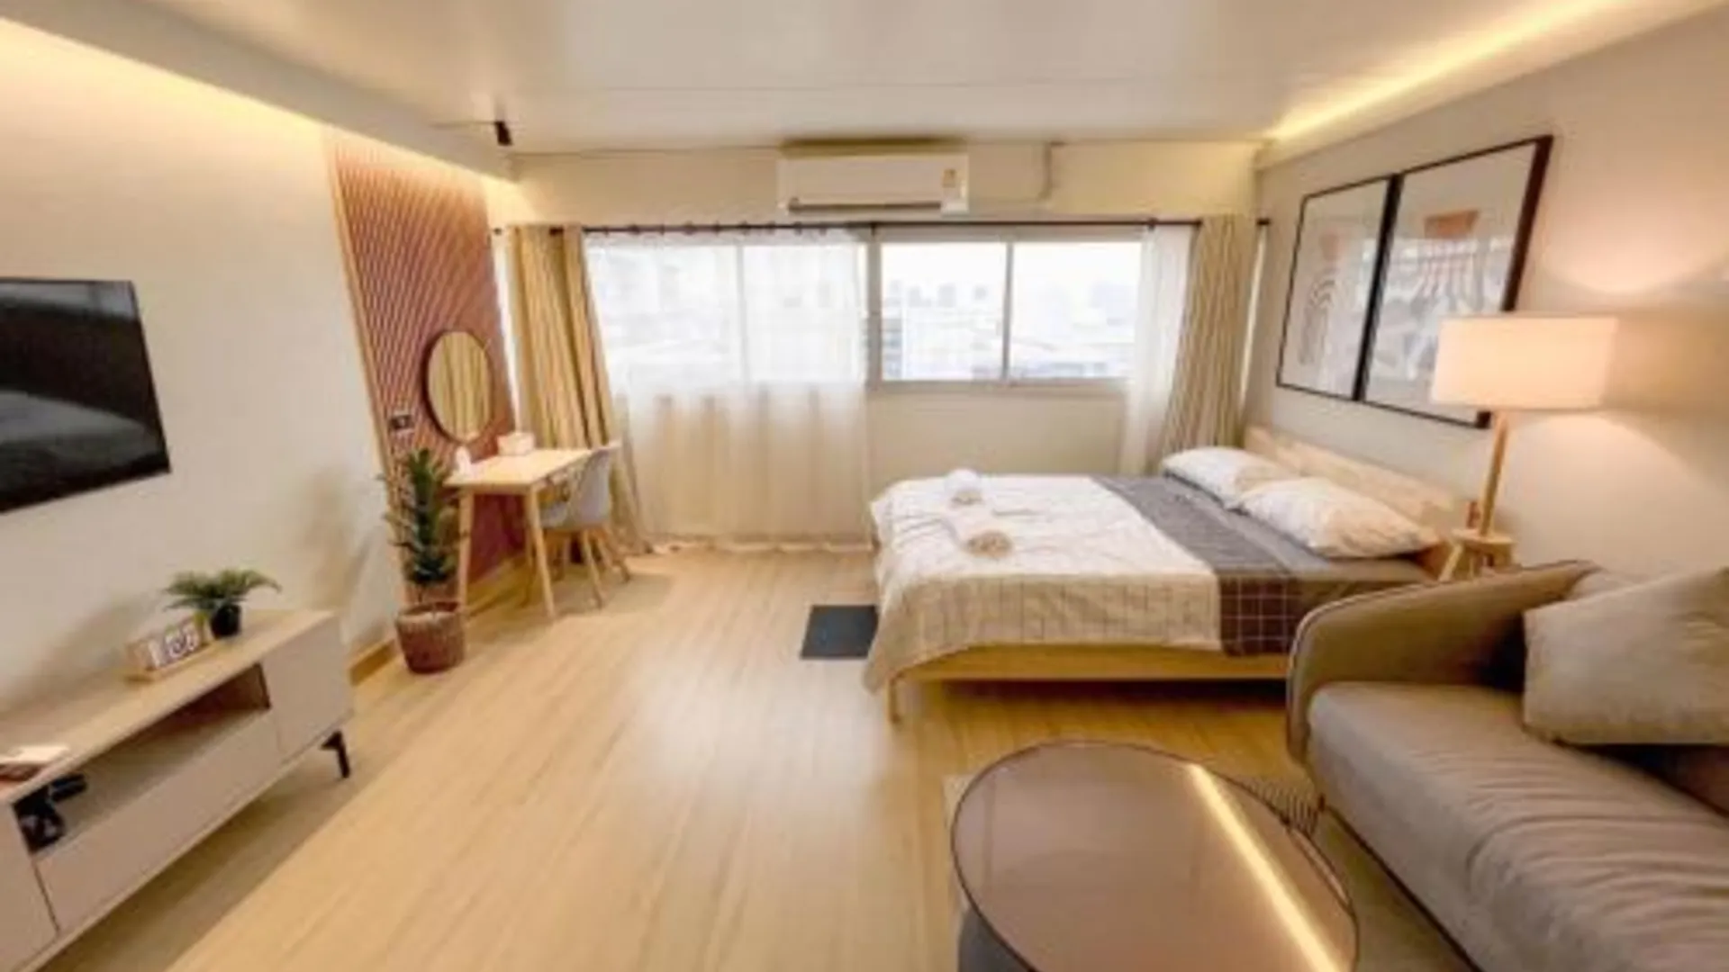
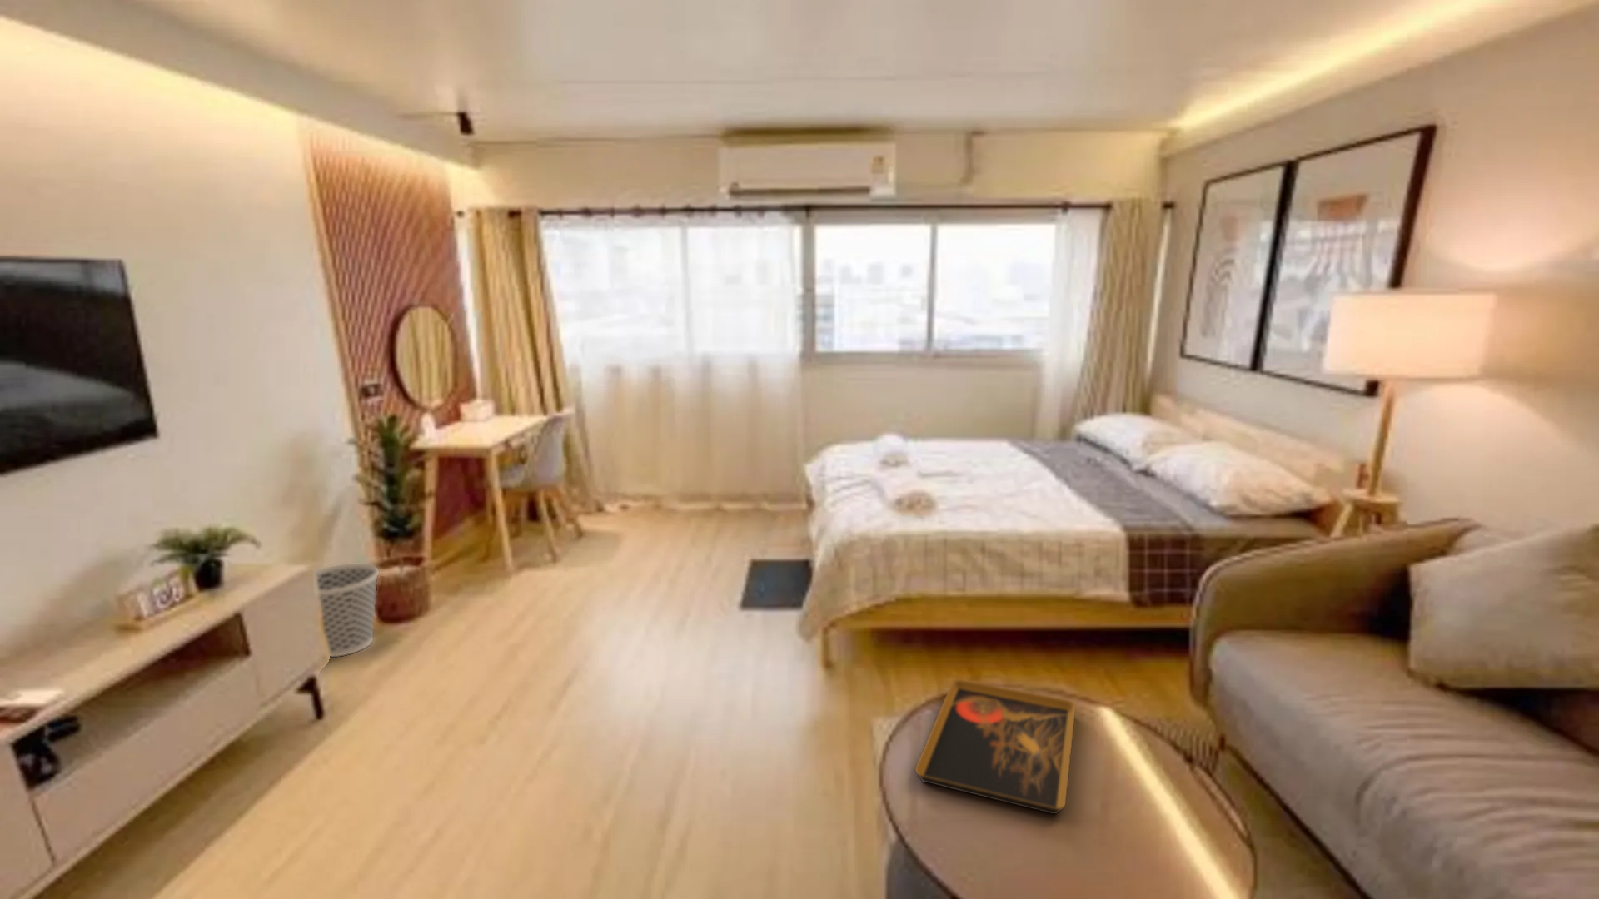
+ wastebasket (340, 611)
+ decorative tray (1000, 739)
